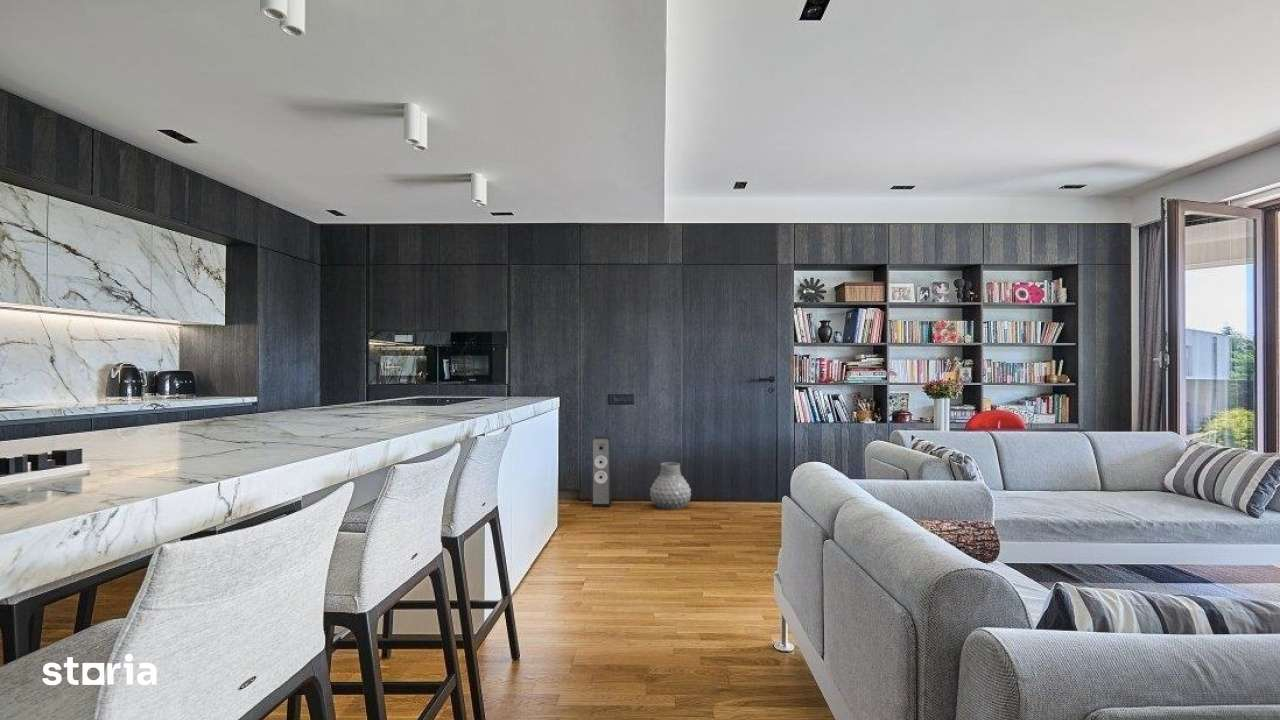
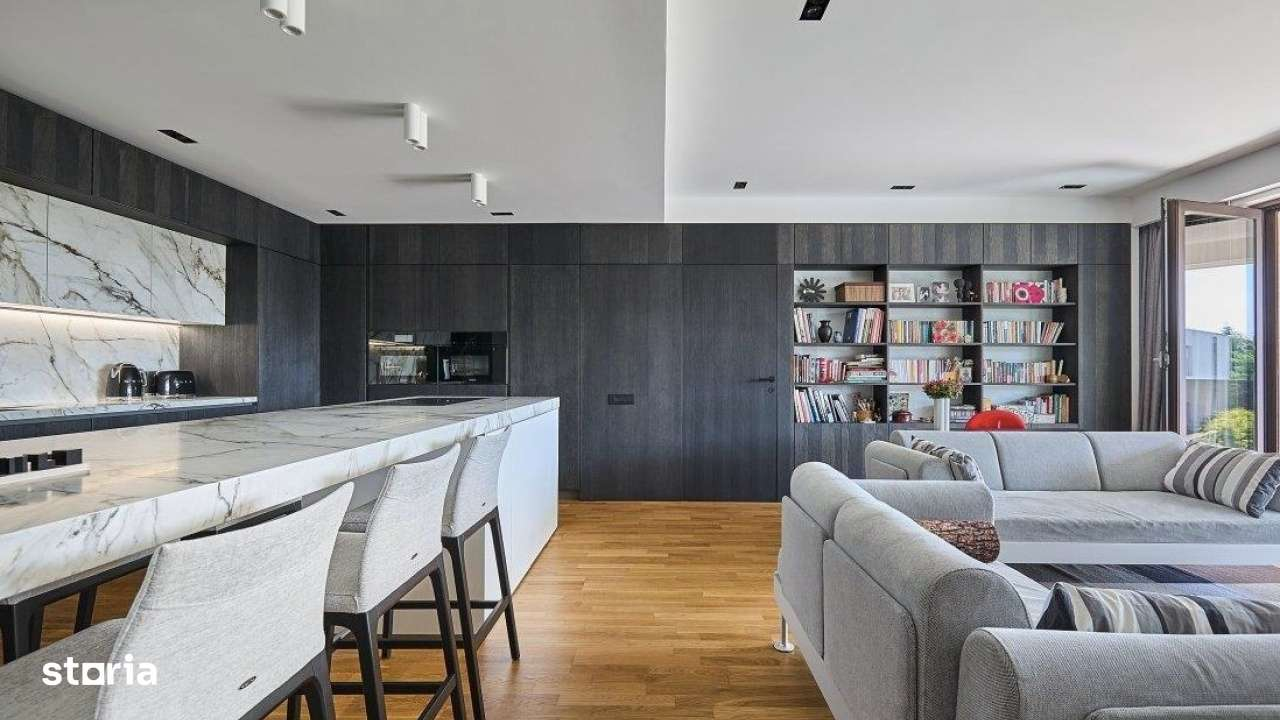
- speaker (601, 470)
- vase (670, 484)
